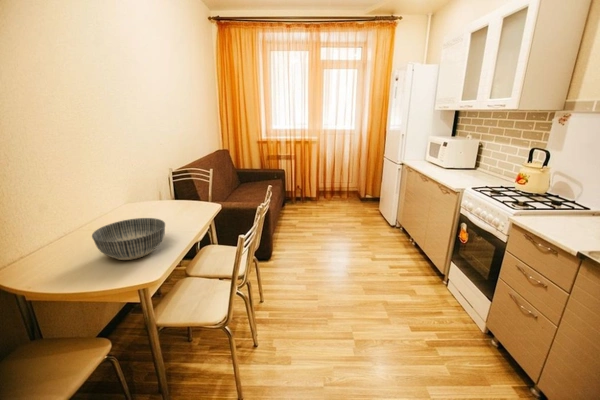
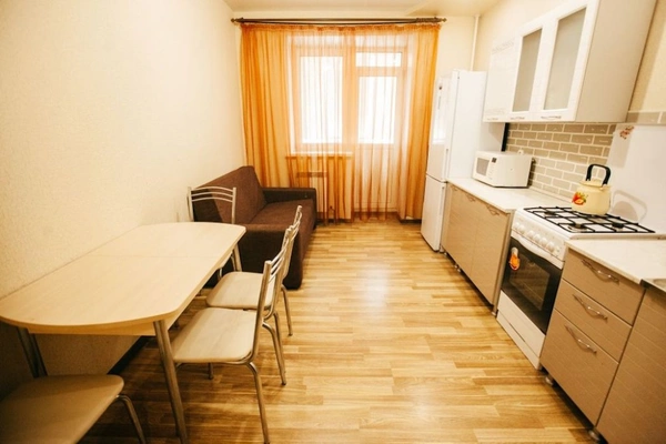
- bowl (132, 240)
